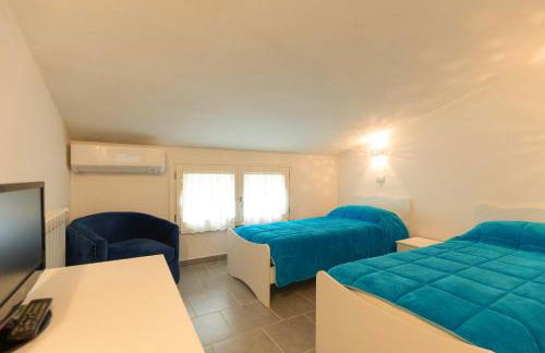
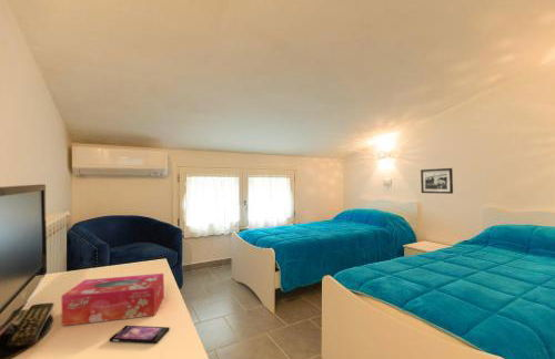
+ smartphone (140, 334)
+ tissue box (118, 296)
+ picture frame (435, 181)
